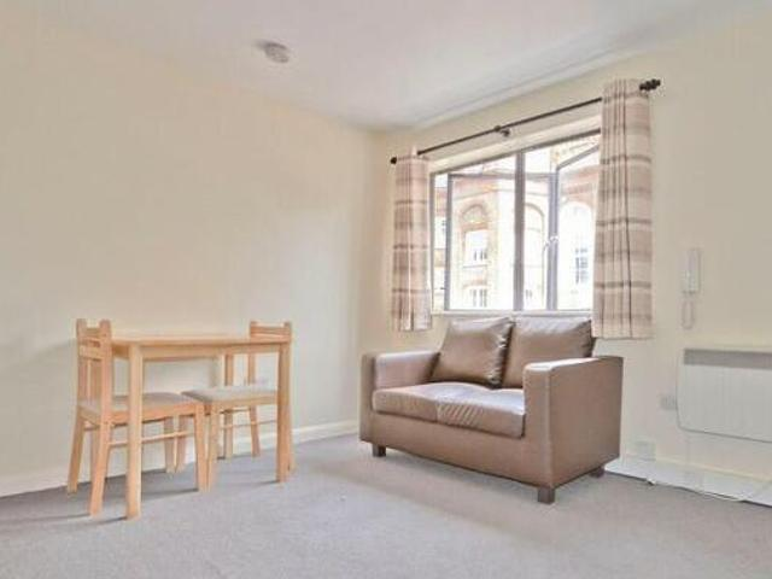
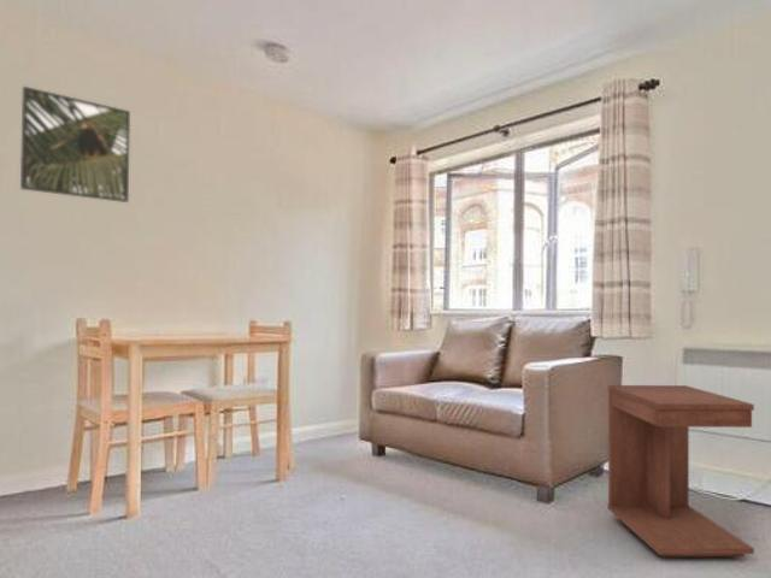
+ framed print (78, 147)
+ side table (673, 465)
